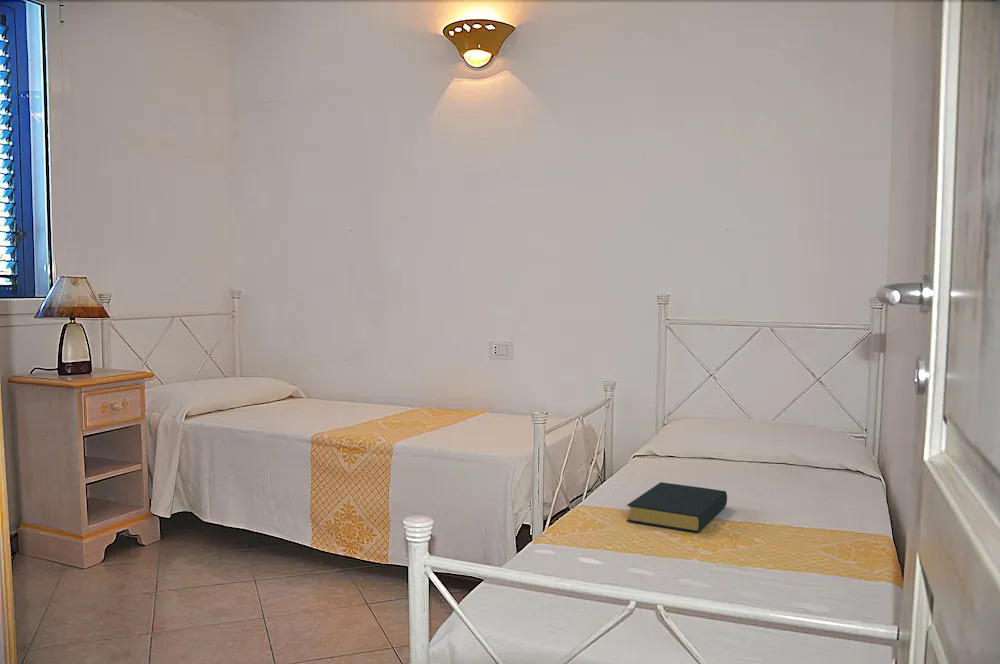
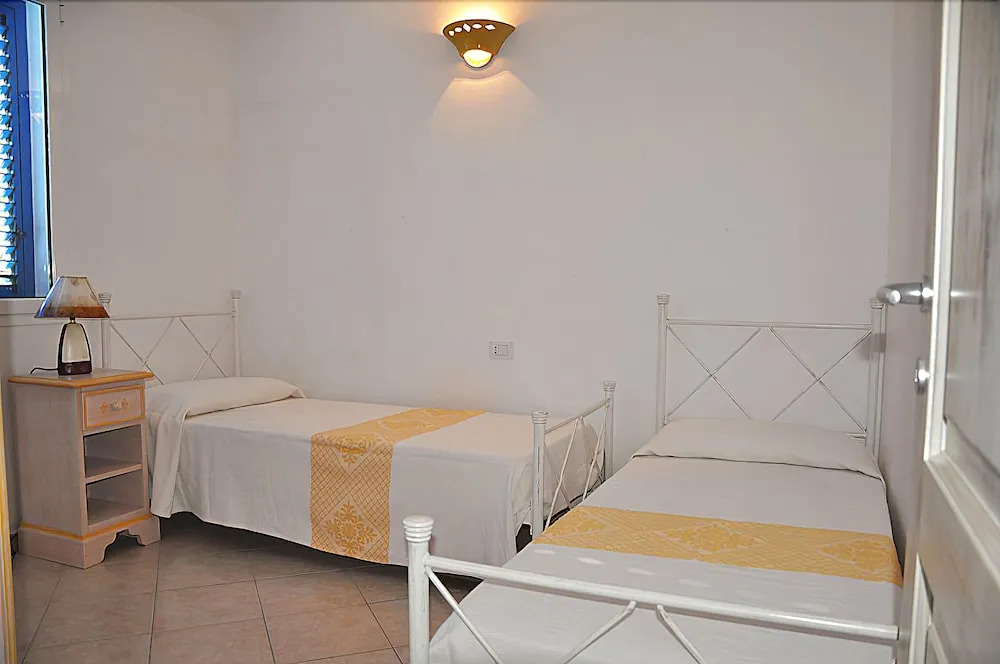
- hardback book (678, 505)
